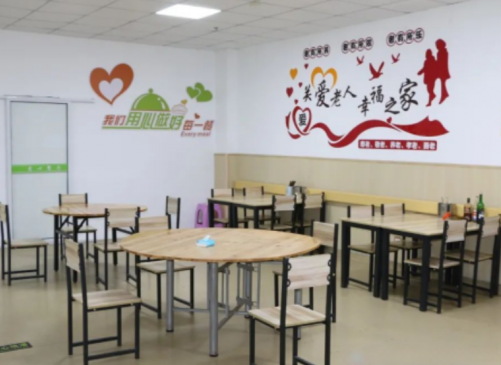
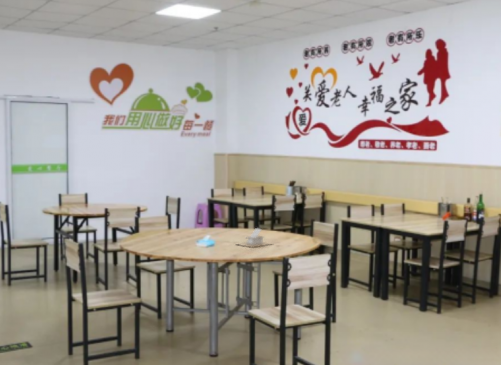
+ napkin holder (254, 236)
